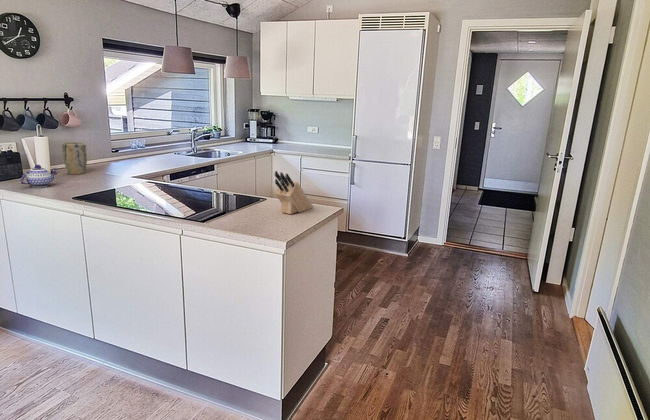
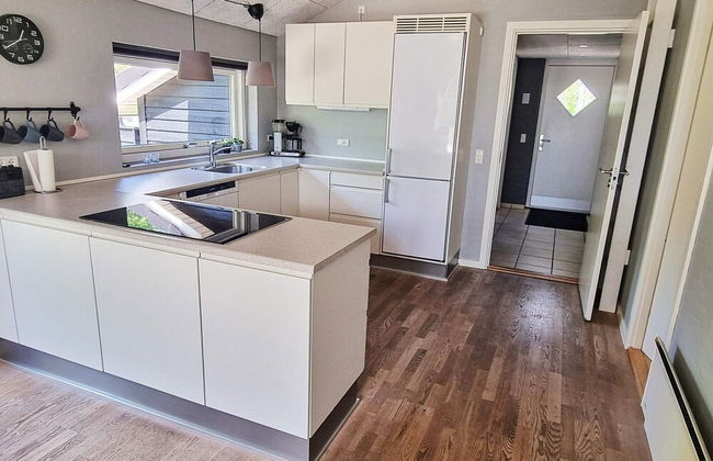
- teapot (39, 175)
- knife block (293, 190)
- plant pot (75, 158)
